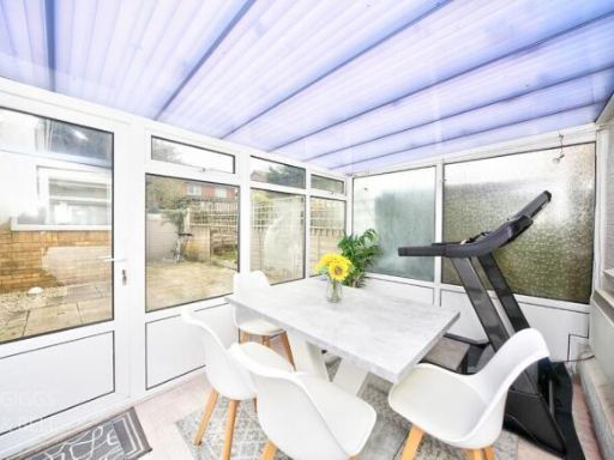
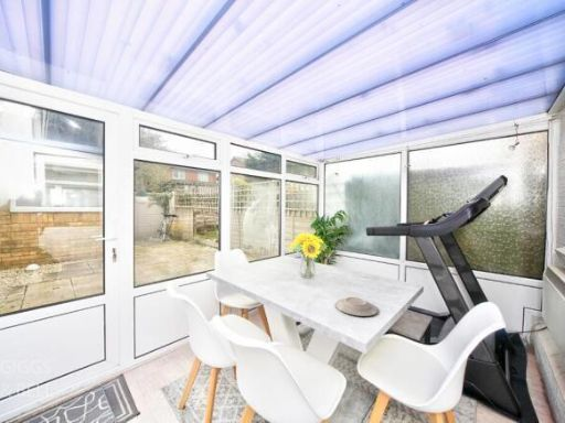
+ plate (355, 304)
